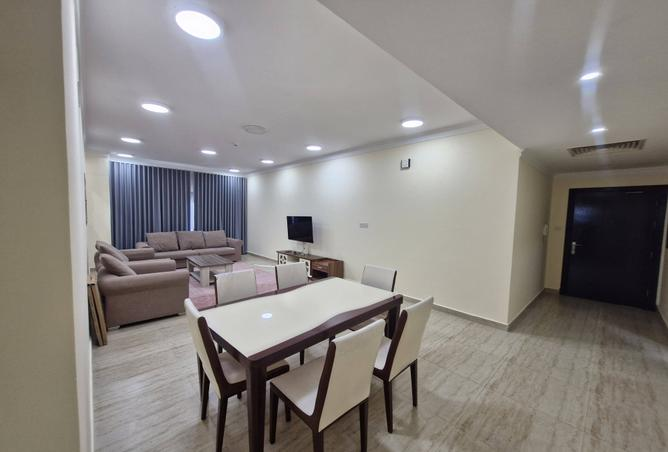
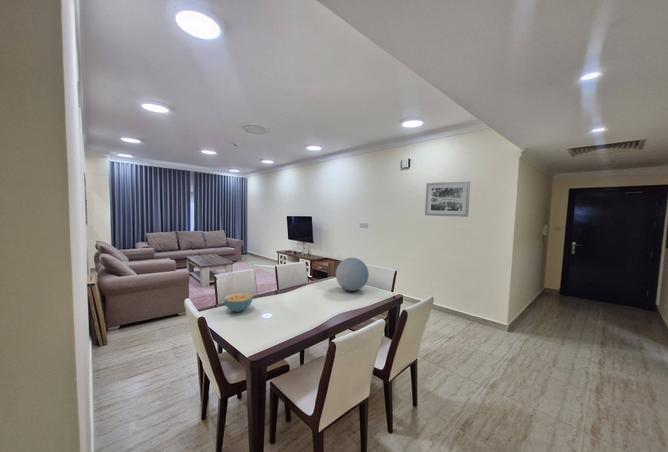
+ wall art (446, 199)
+ decorative orb (352, 274)
+ cereal bowl (238, 303)
